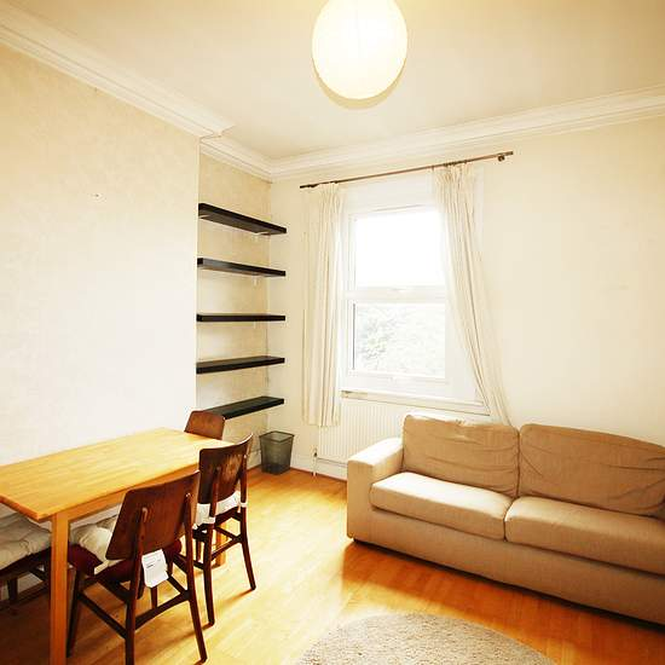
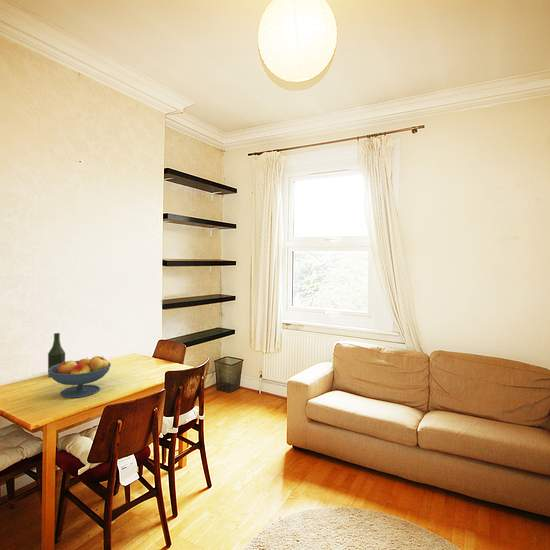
+ bottle (56, 354)
+ fruit bowl (80, 374)
